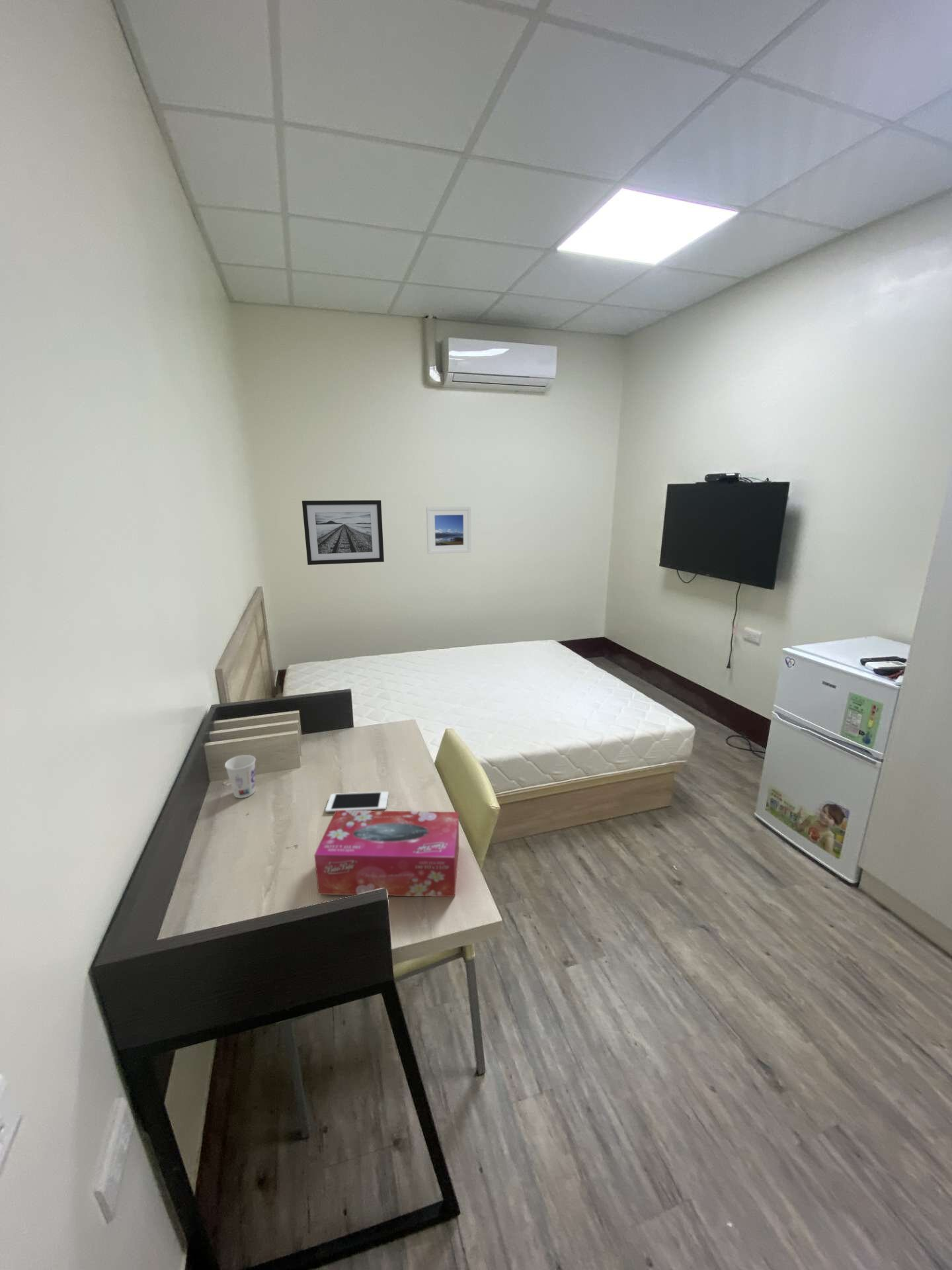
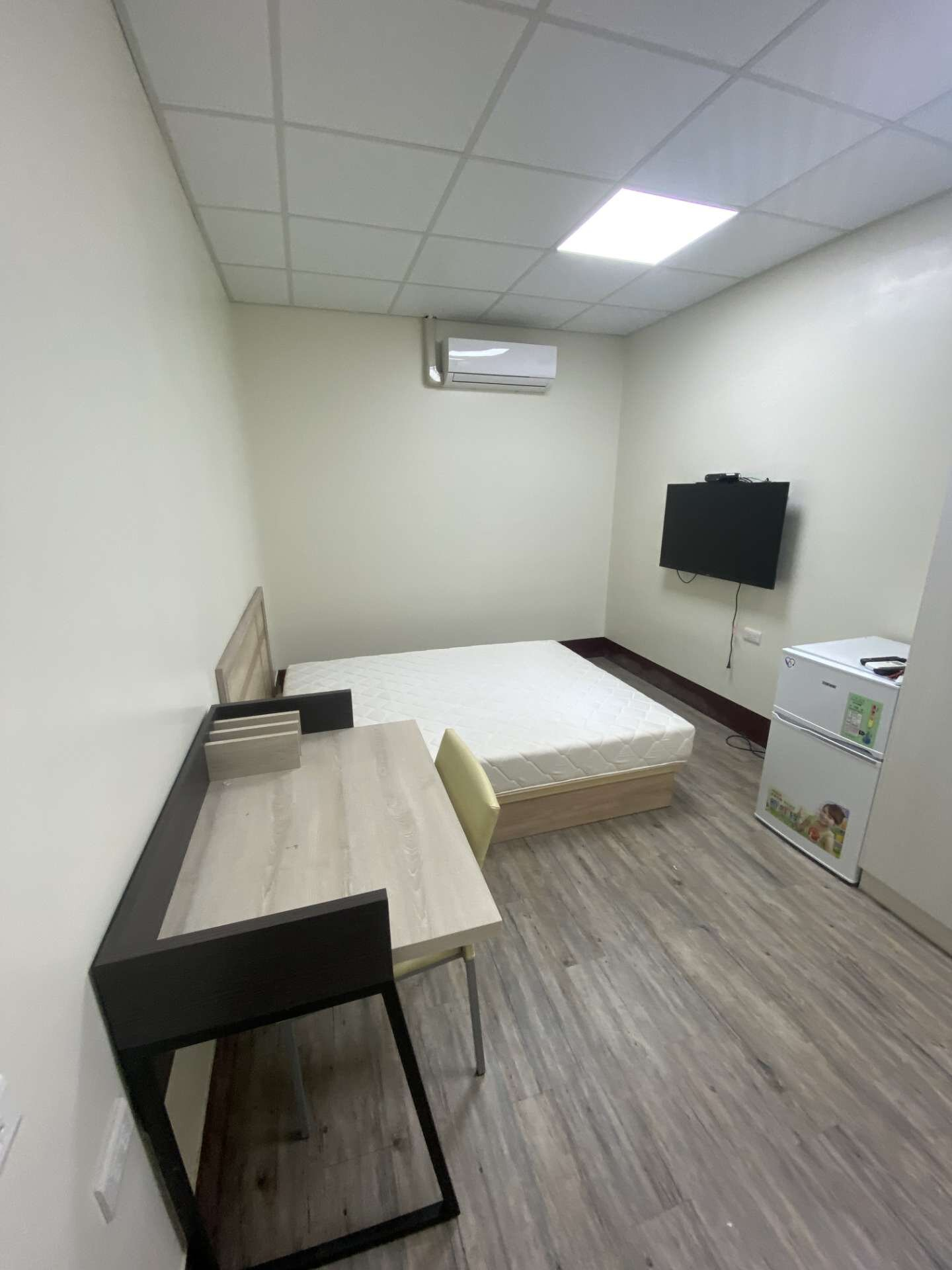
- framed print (449, 530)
- cell phone (358, 801)
- tissue box (391, 851)
- cup (242, 777)
- wall art (344, 532)
